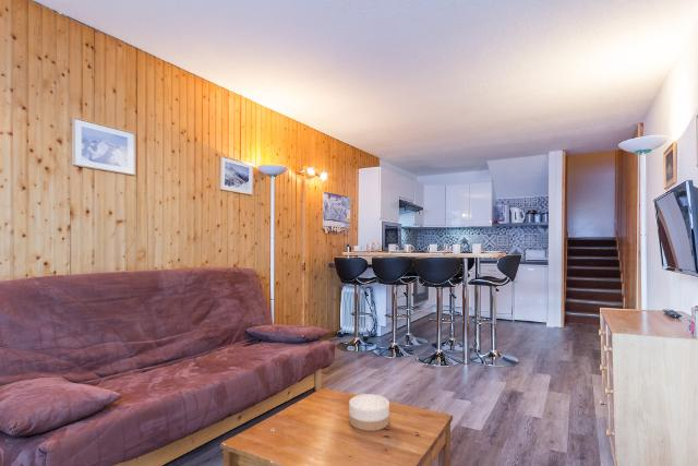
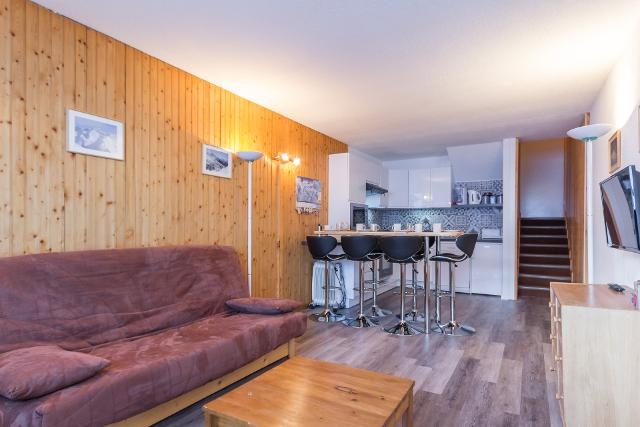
- bowl (369, 411)
